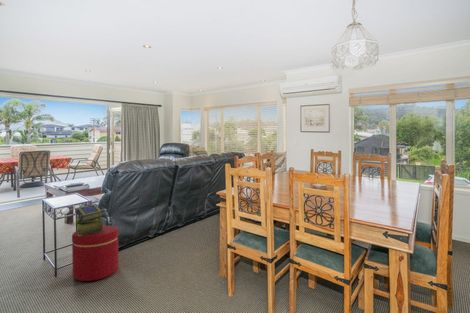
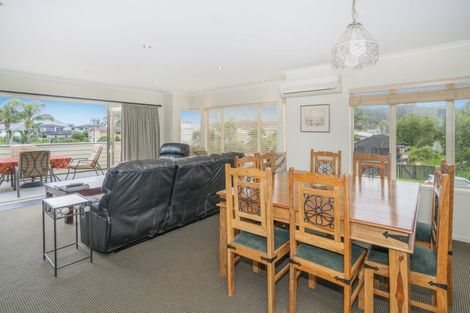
- stack of books (91, 219)
- ottoman (96, 251)
